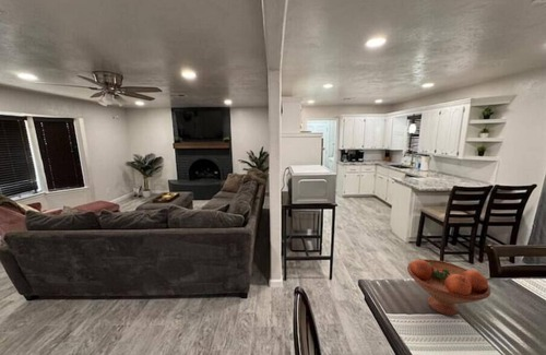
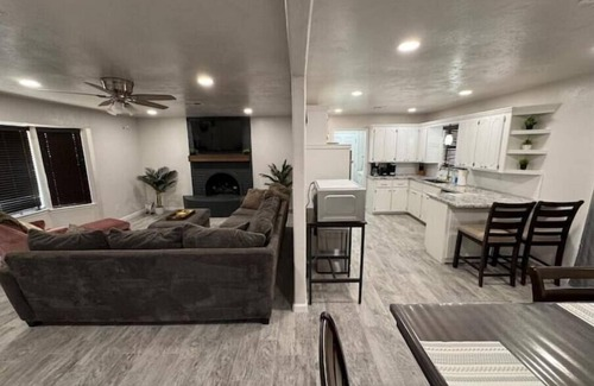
- fruit bowl (443, 285)
